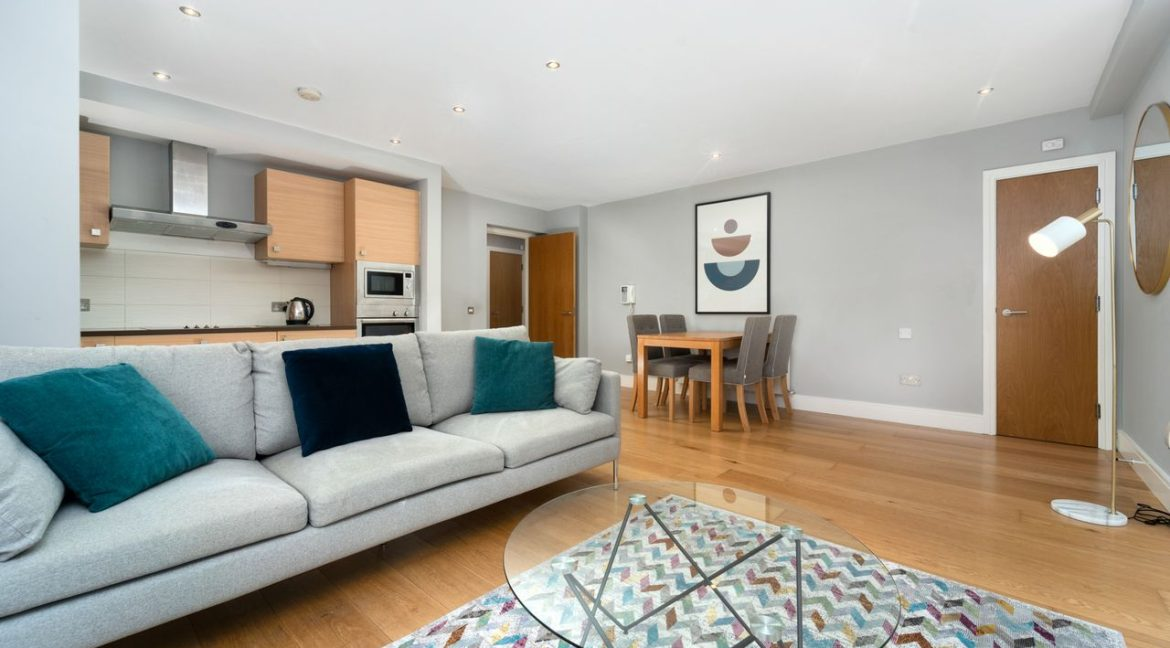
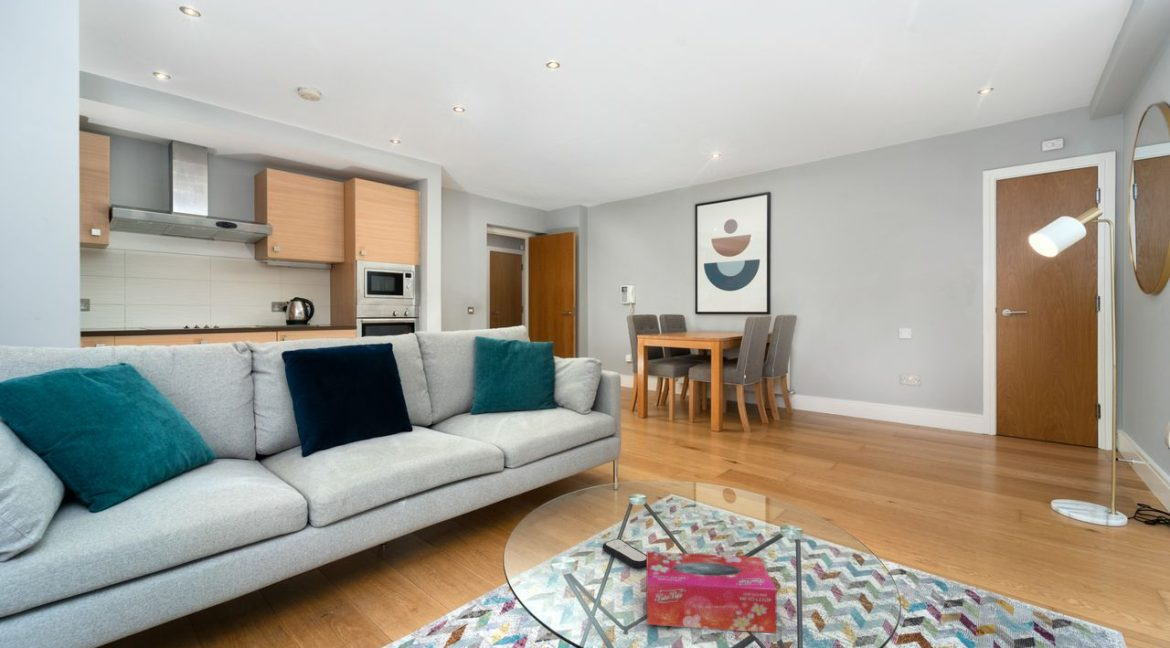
+ remote control (626, 552)
+ tissue box (706, 589)
